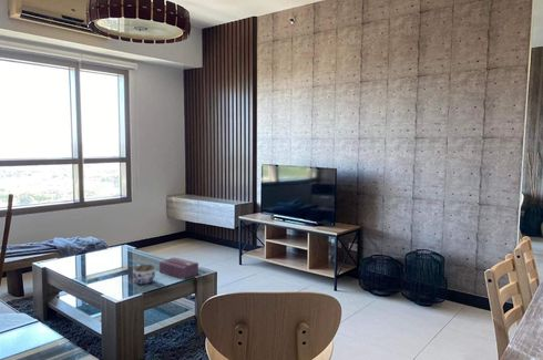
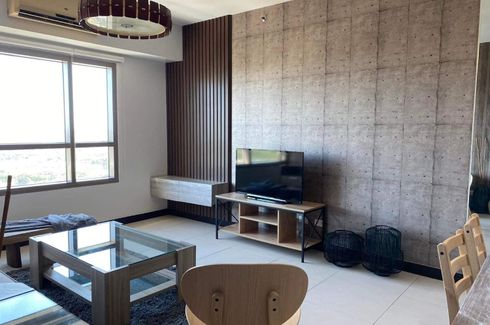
- jar (144, 274)
- tissue box (178, 267)
